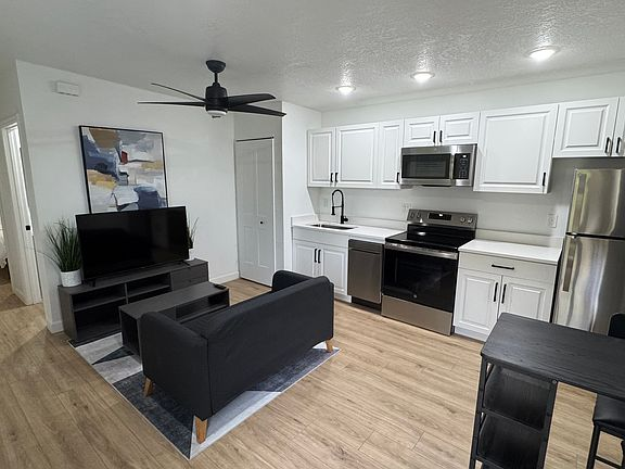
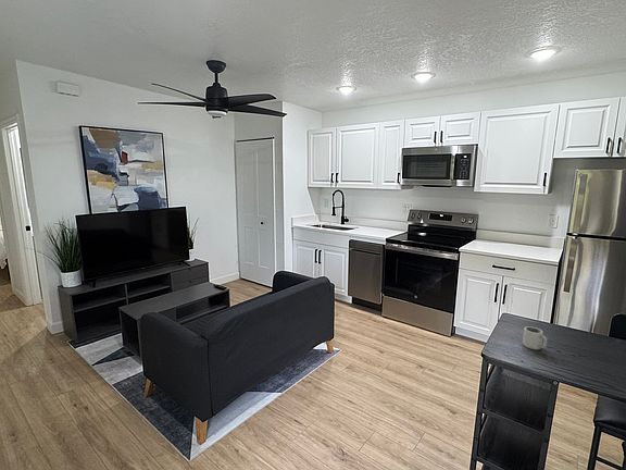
+ cup (535, 338)
